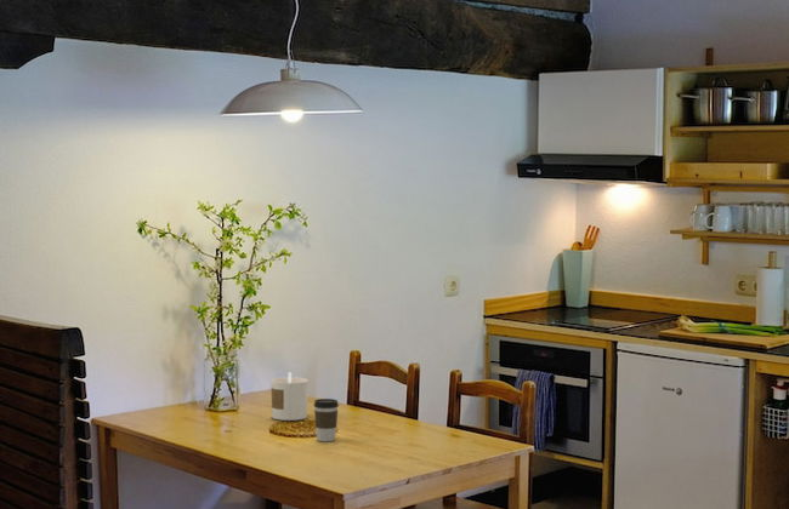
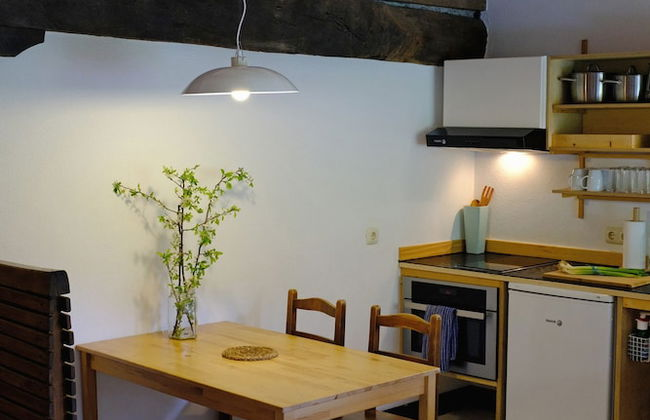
- candle (289, 394)
- coffee cup (325, 419)
